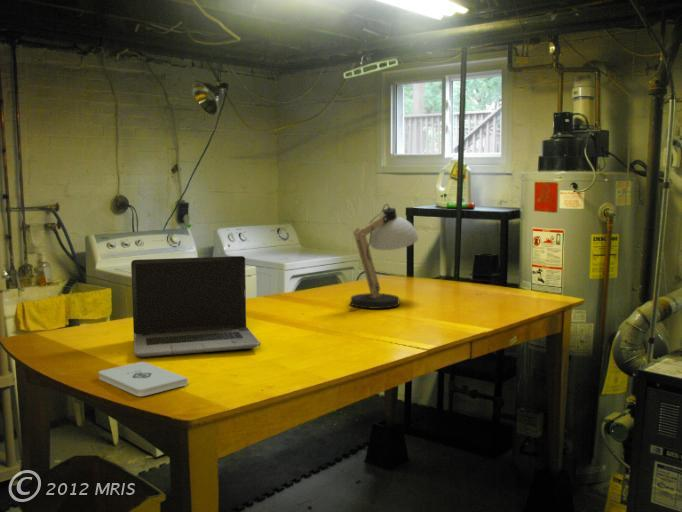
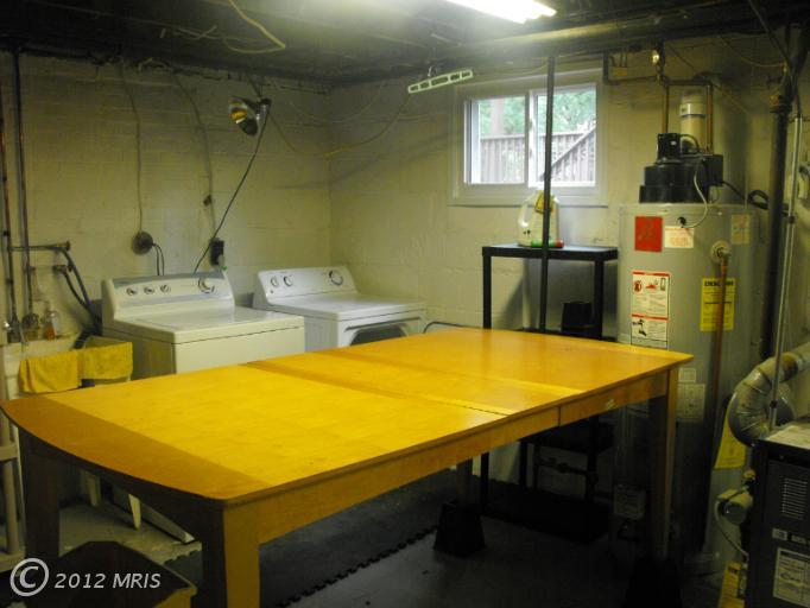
- notepad (141, 378)
- laptop computer (194, 304)
- desk lamp (379, 249)
